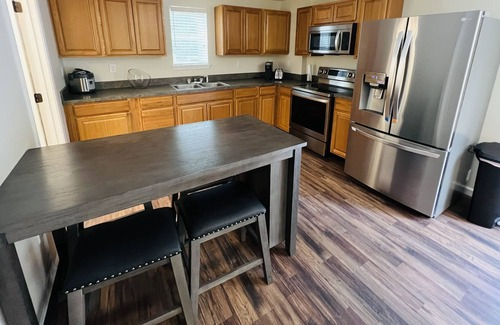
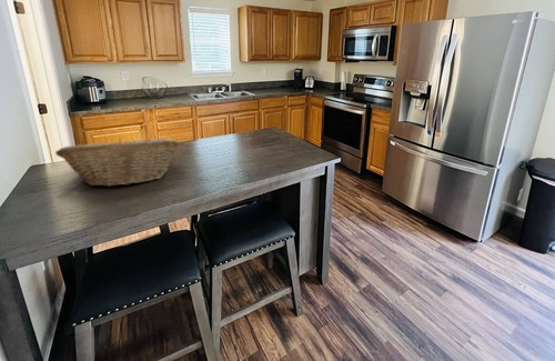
+ fruit basket (123, 156)
